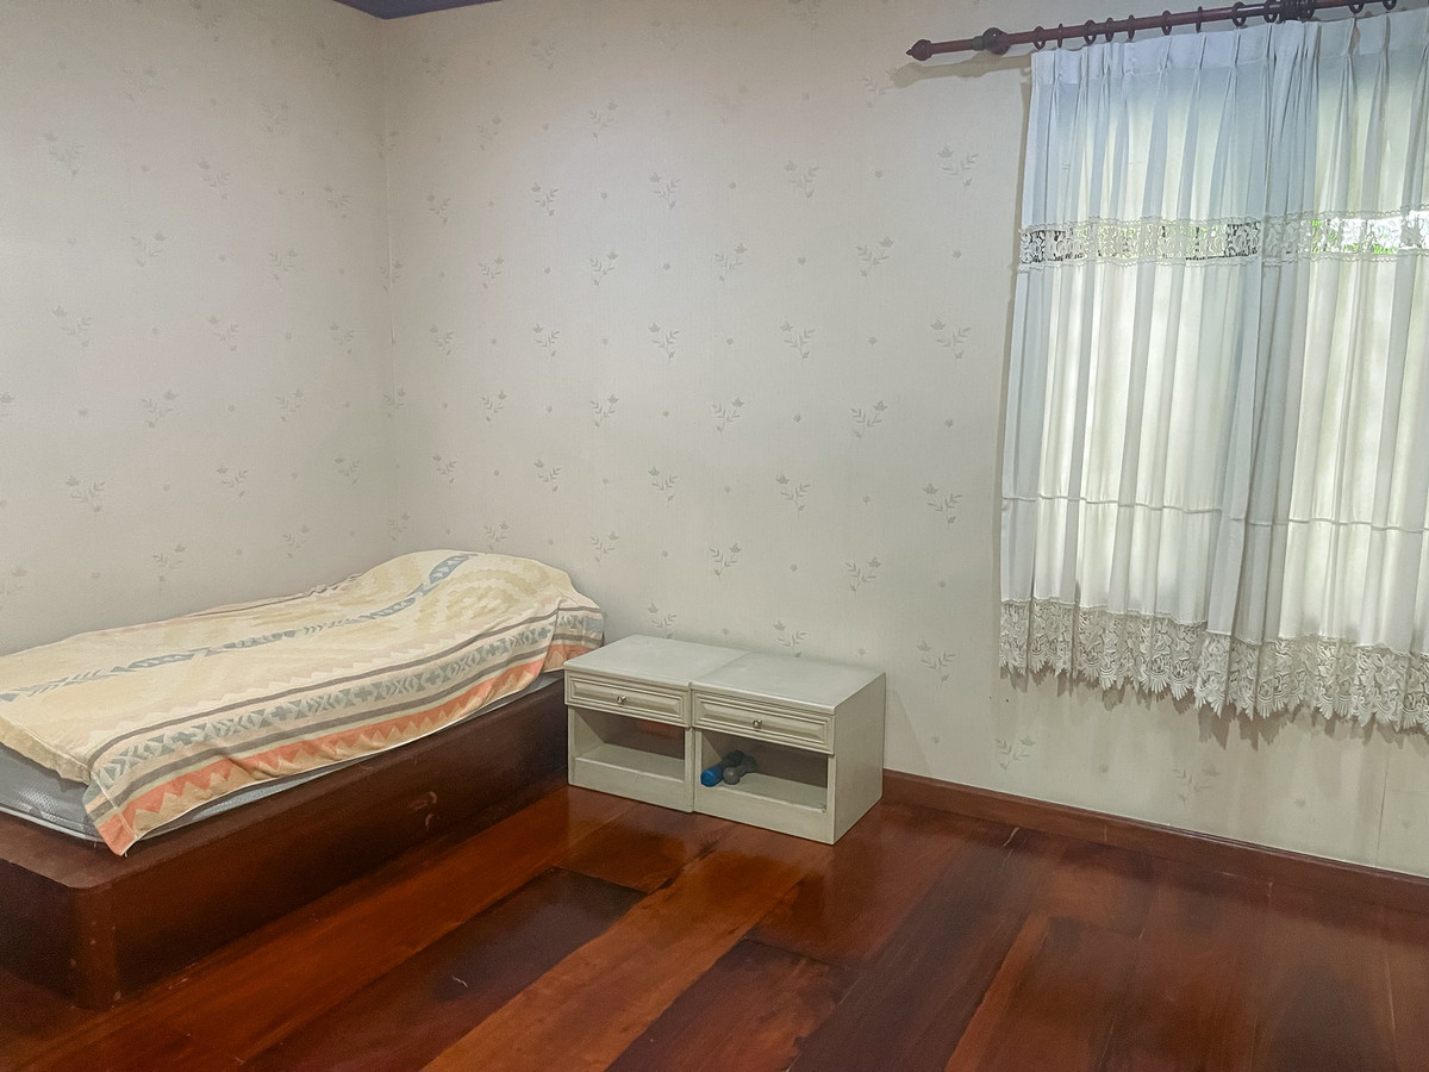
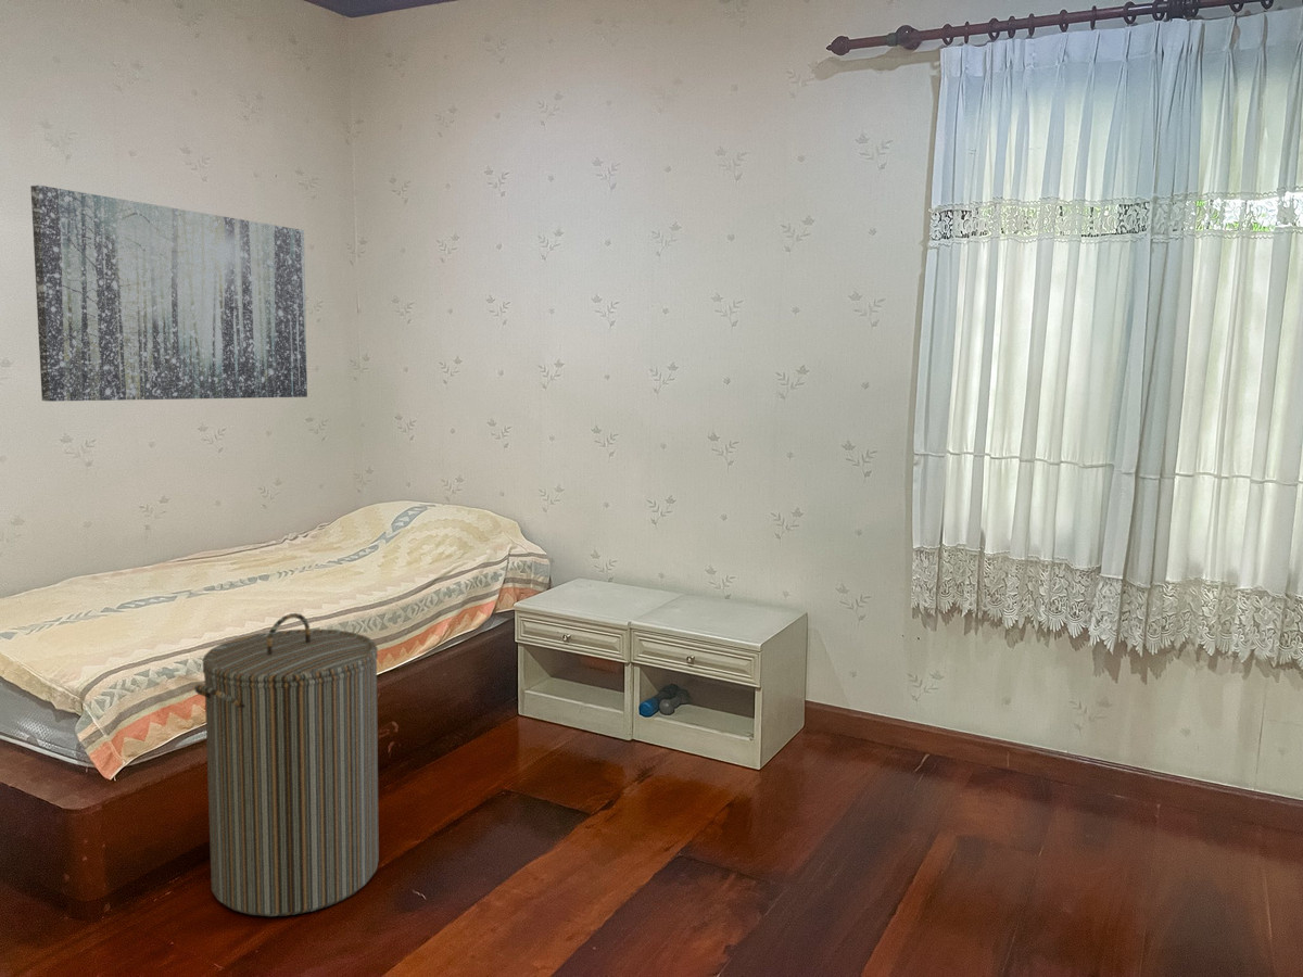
+ wall art (188, 305)
+ laundry hamper (294, 746)
